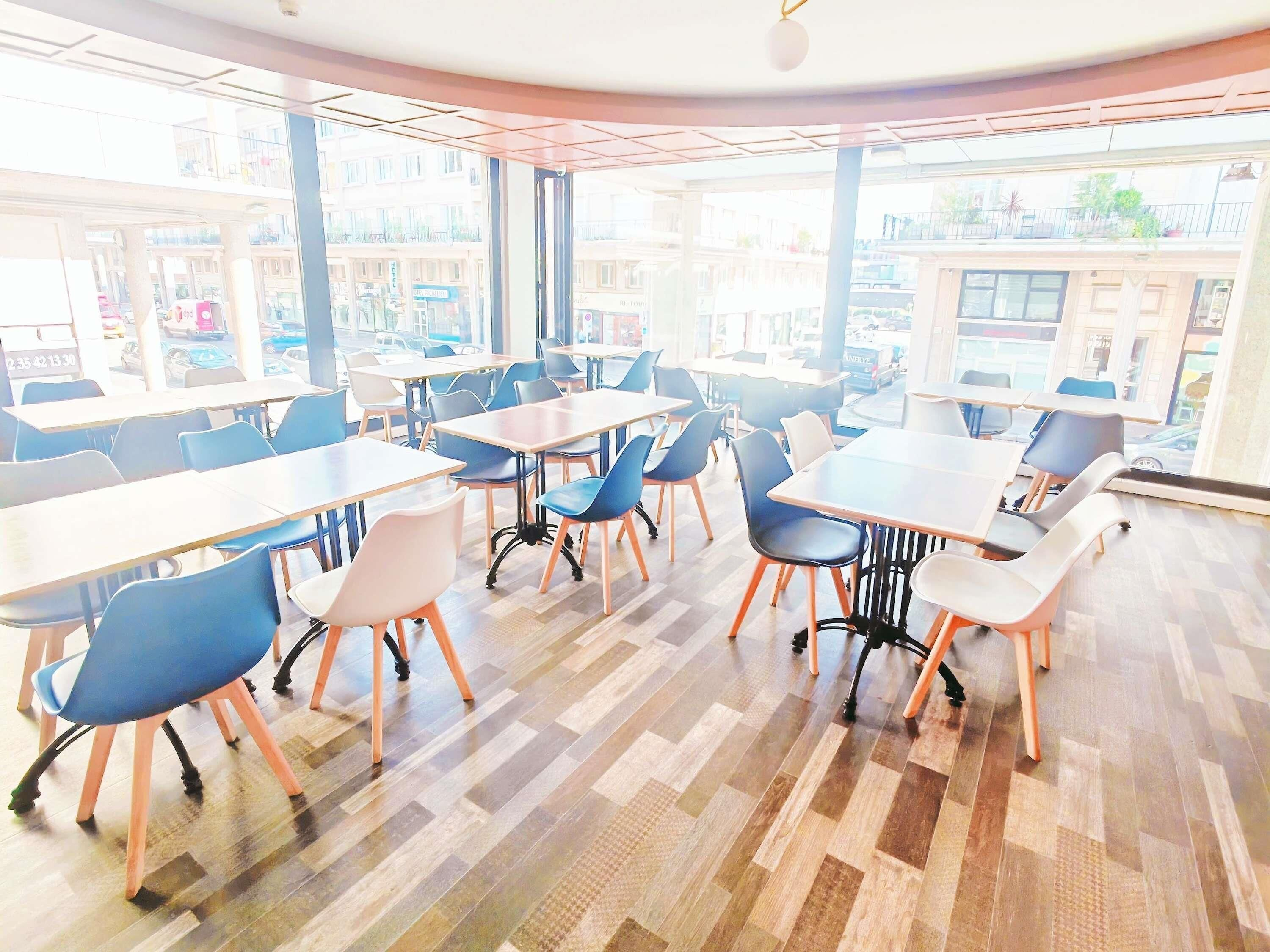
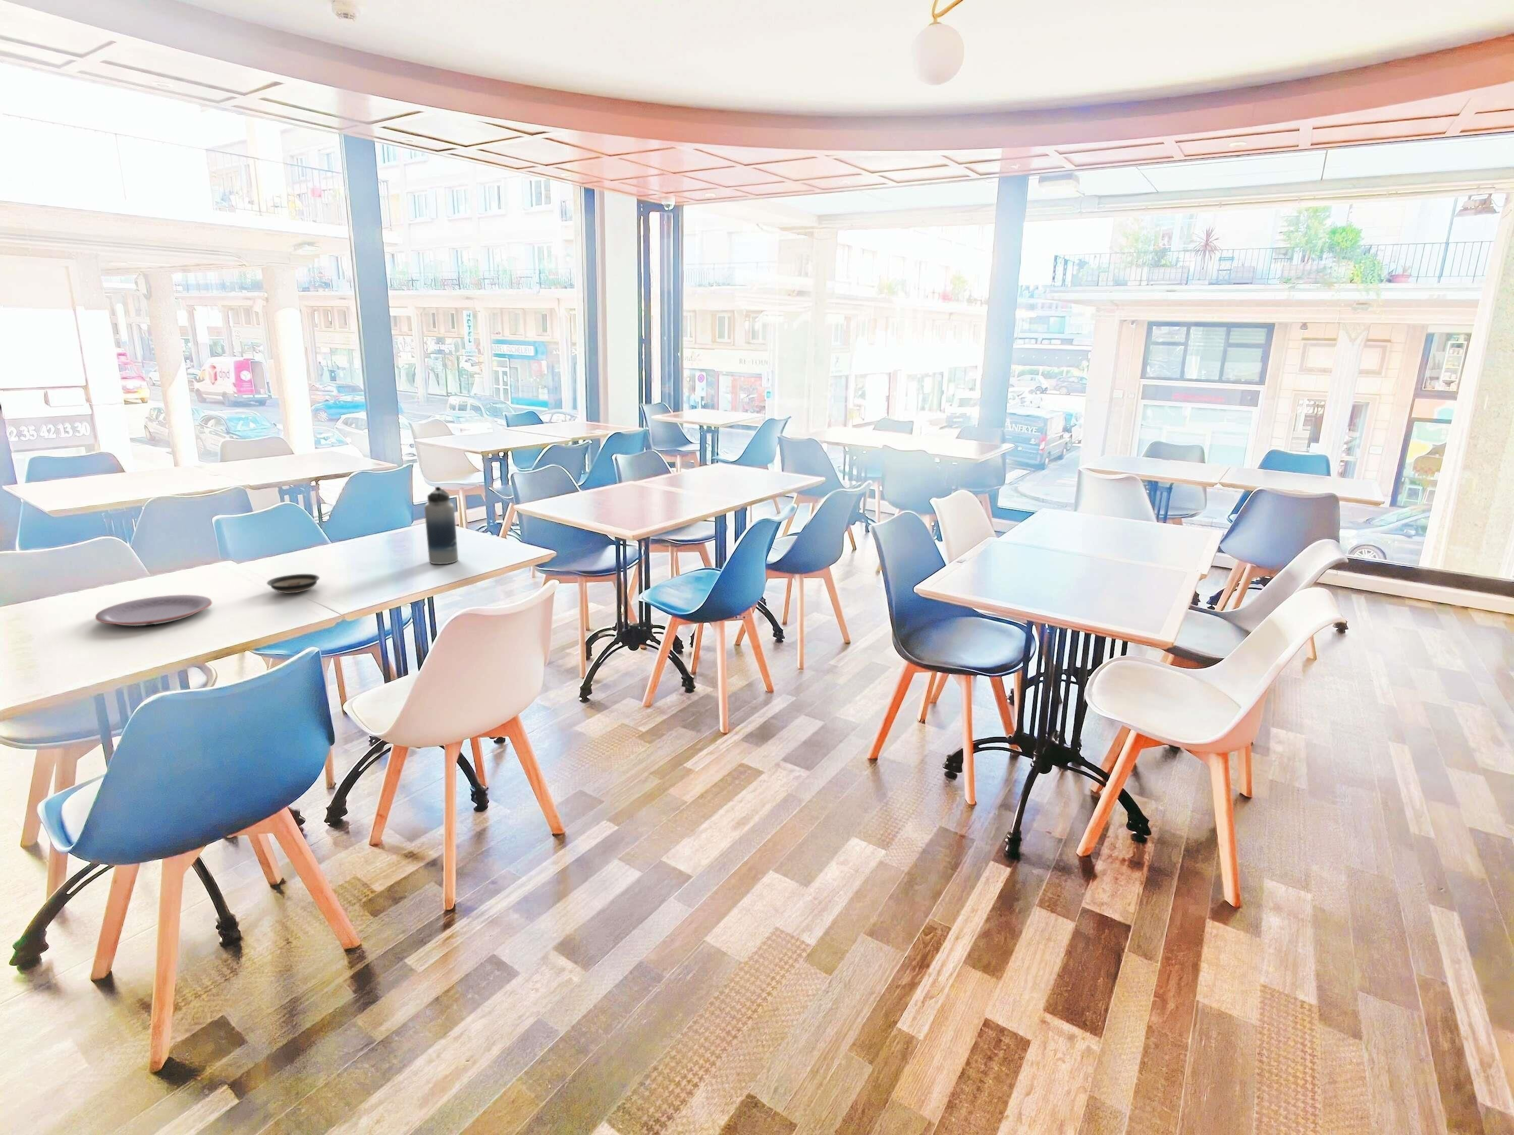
+ water bottle (439, 525)
+ saucer (293, 584)
+ plate (156, 612)
